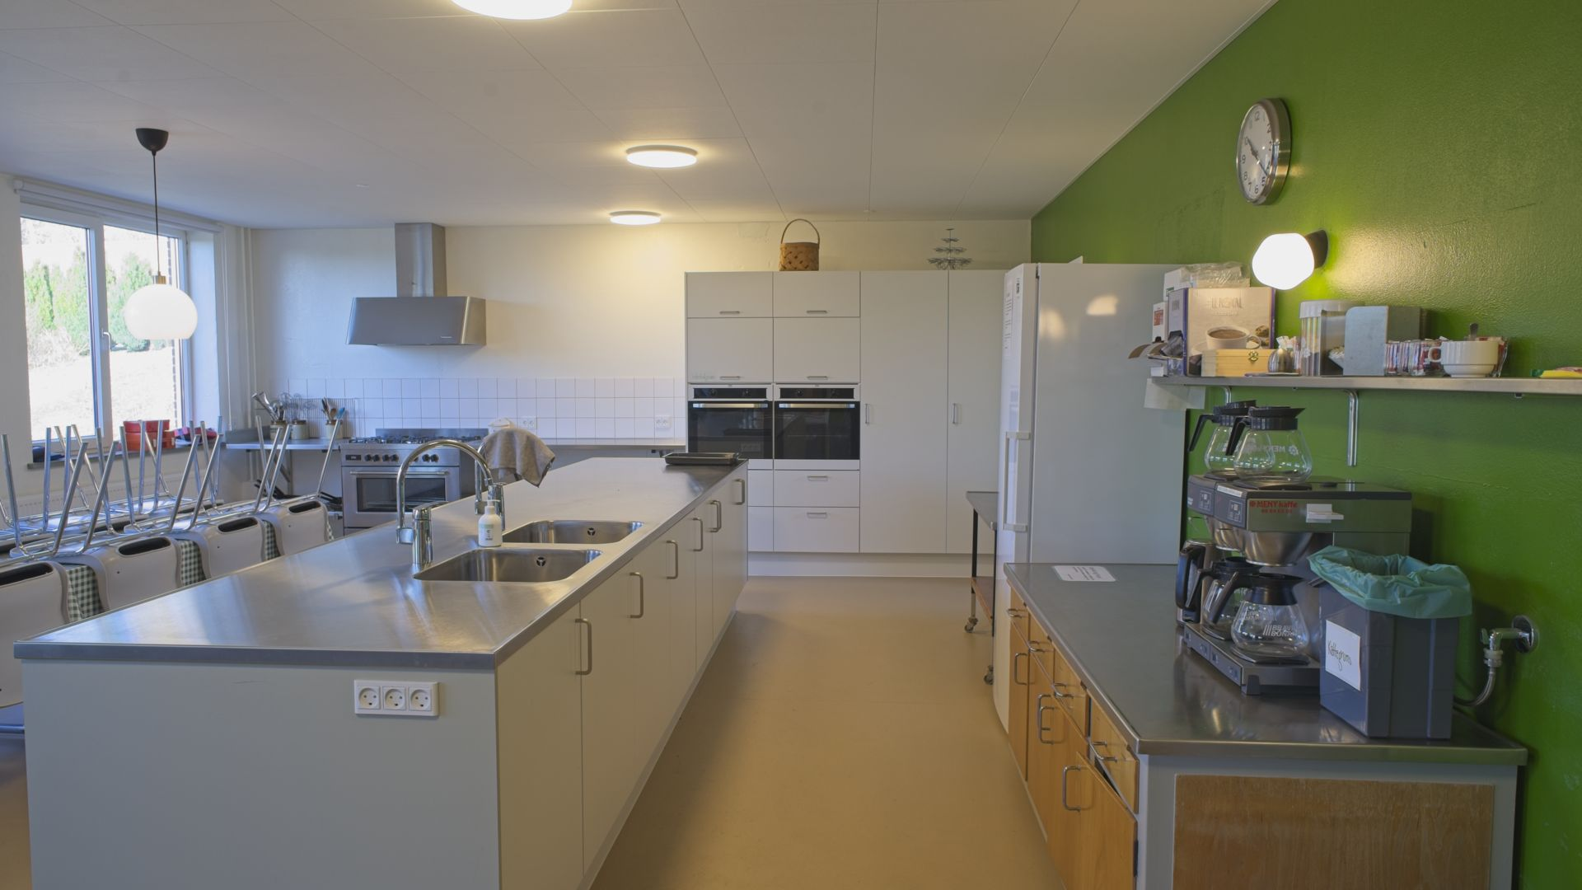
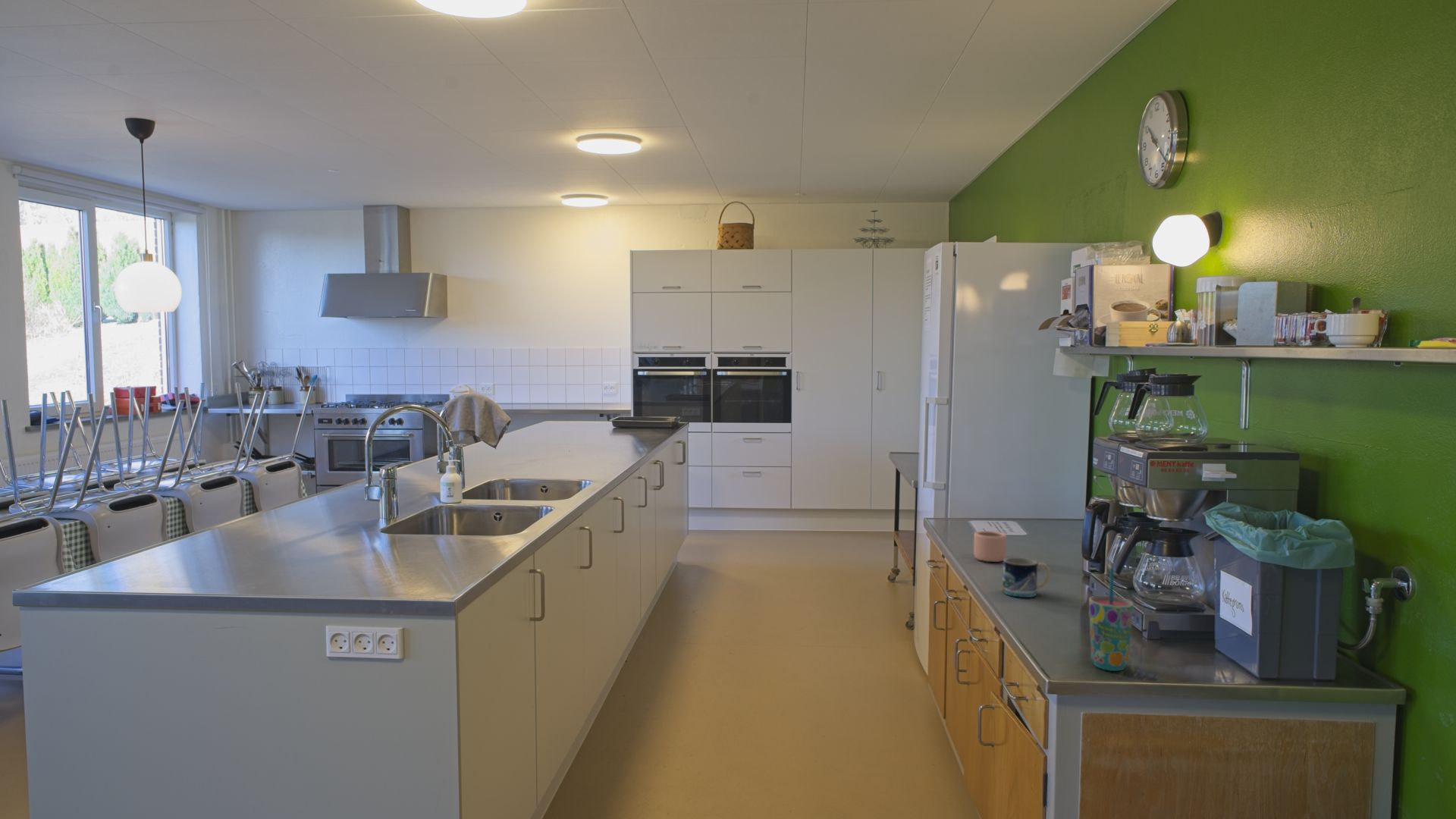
+ mug (987, 545)
+ mug (1027, 577)
+ cup (1110, 617)
